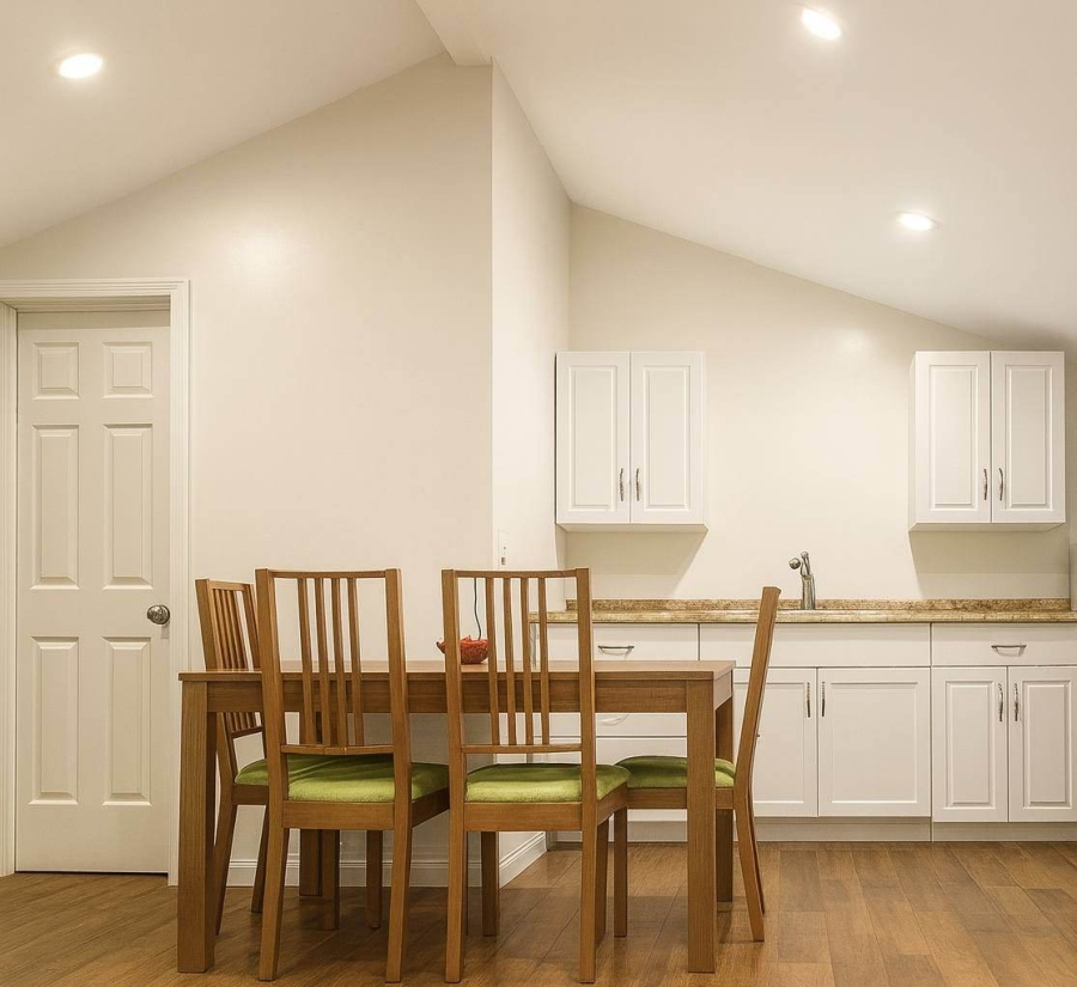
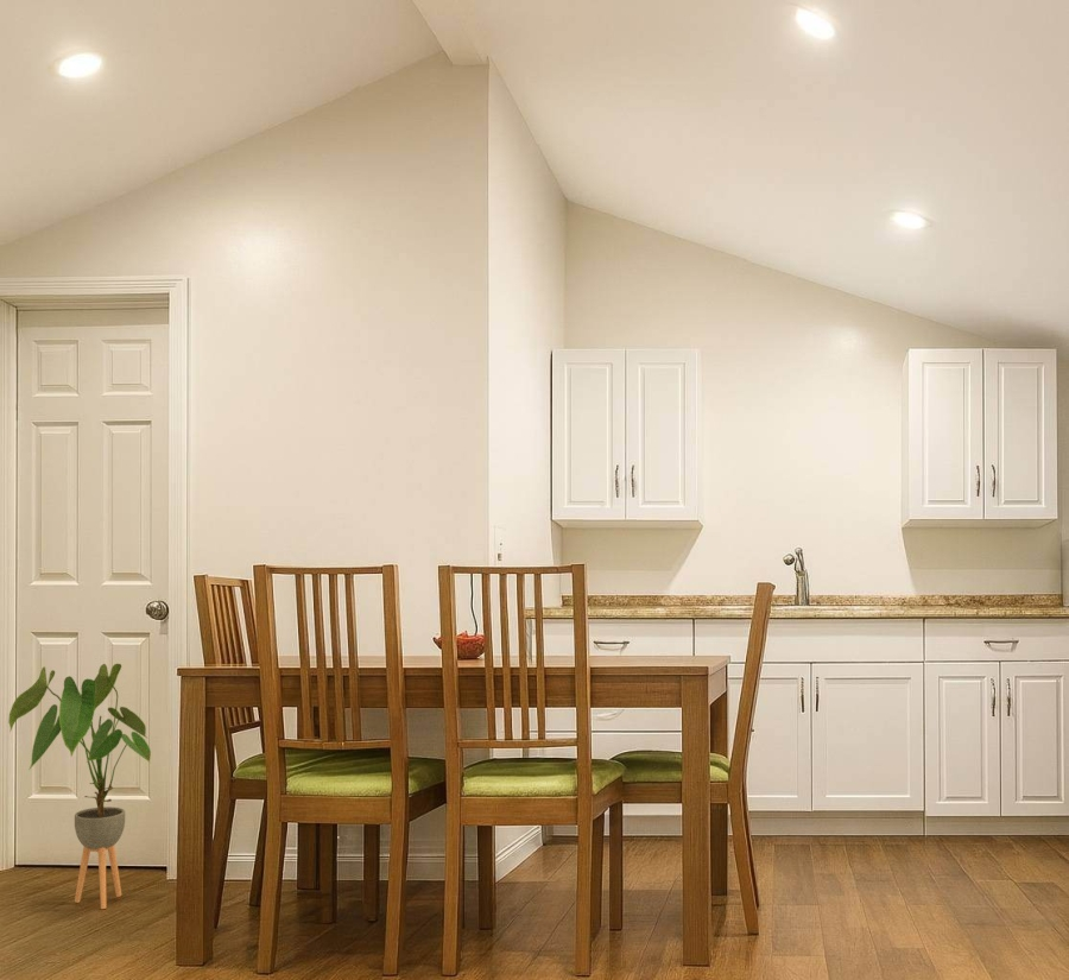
+ house plant (90, 783)
